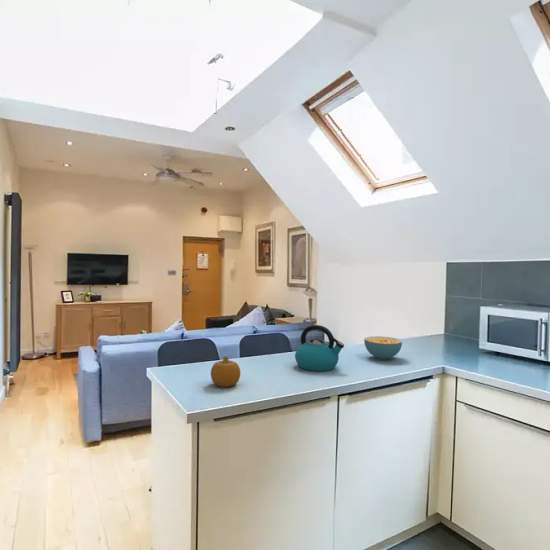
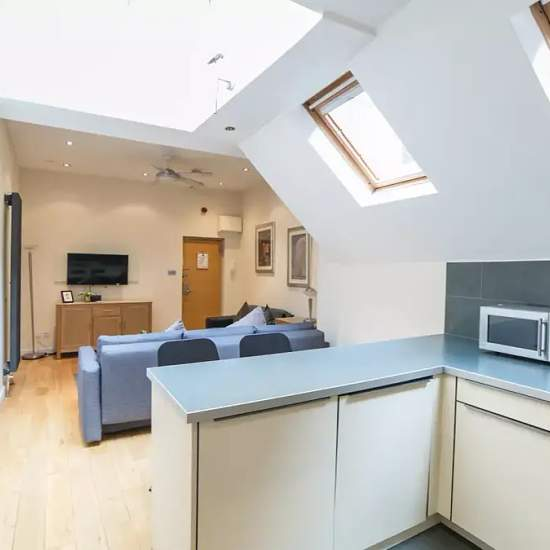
- kettle (319, 346)
- fruit (225, 370)
- cereal bowl (382, 348)
